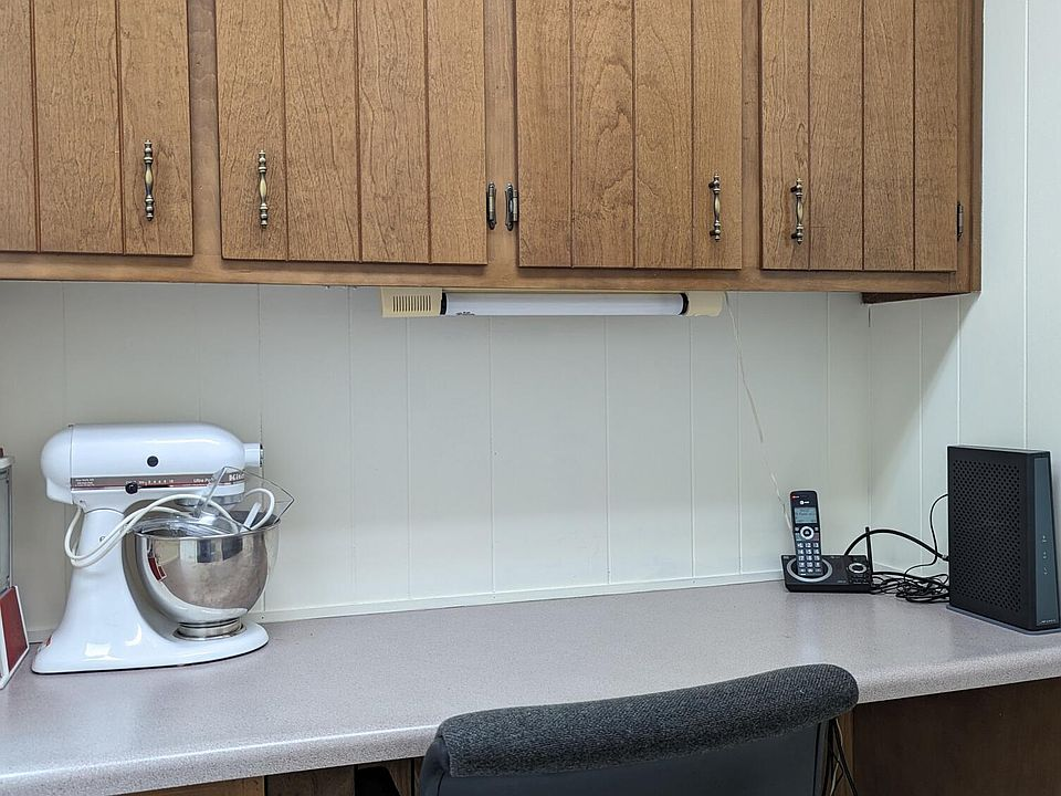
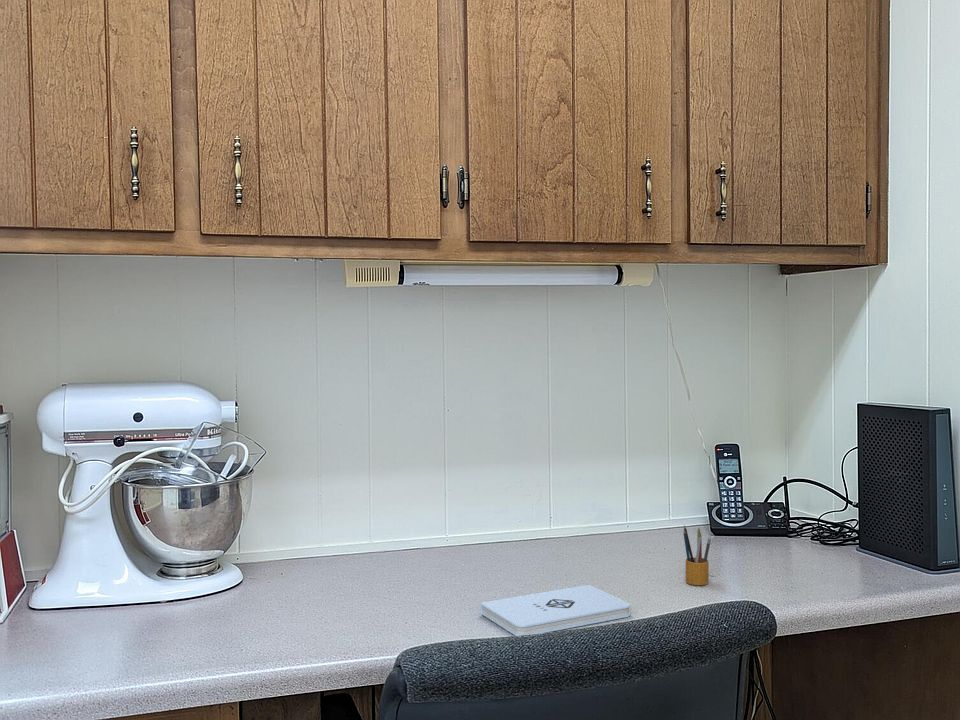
+ pencil box (696, 554)
+ notepad (556, 609)
